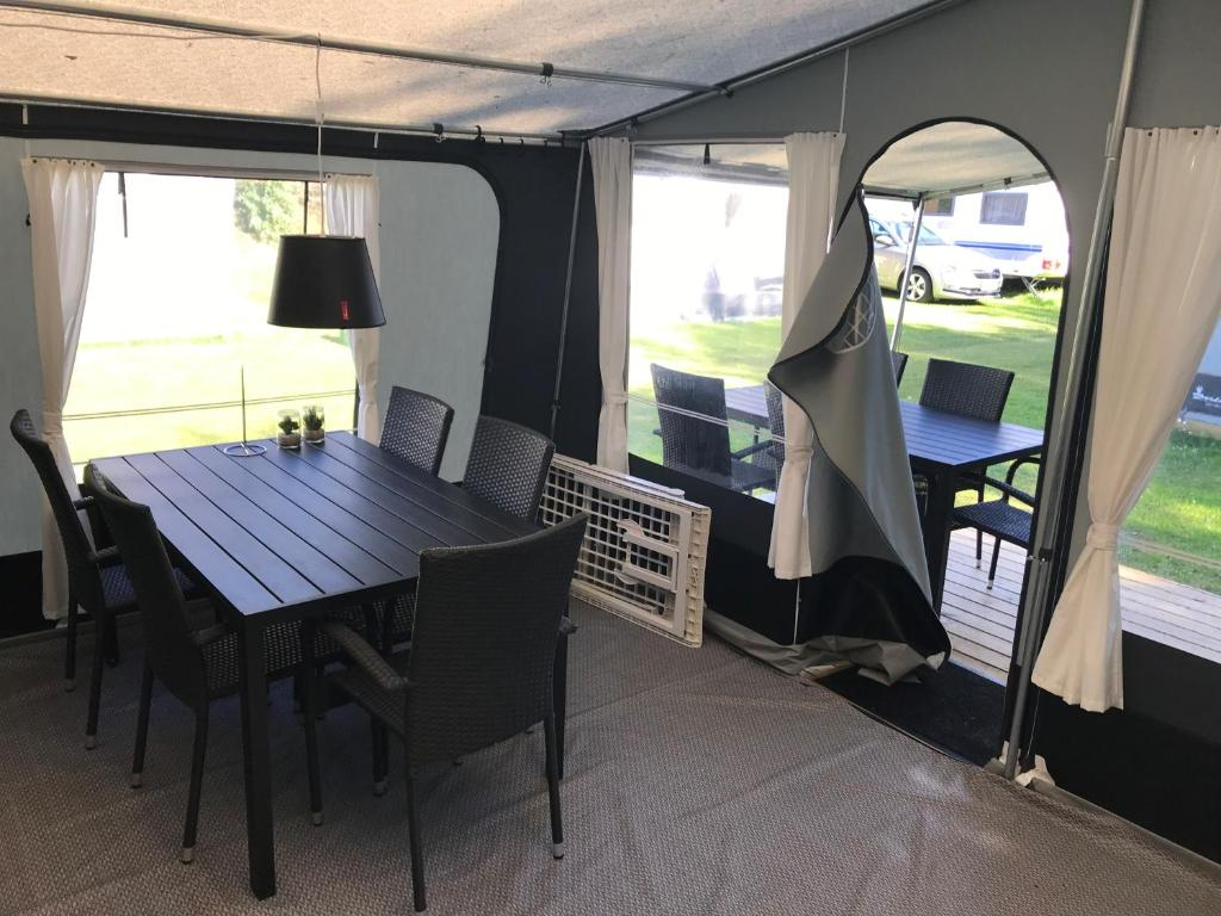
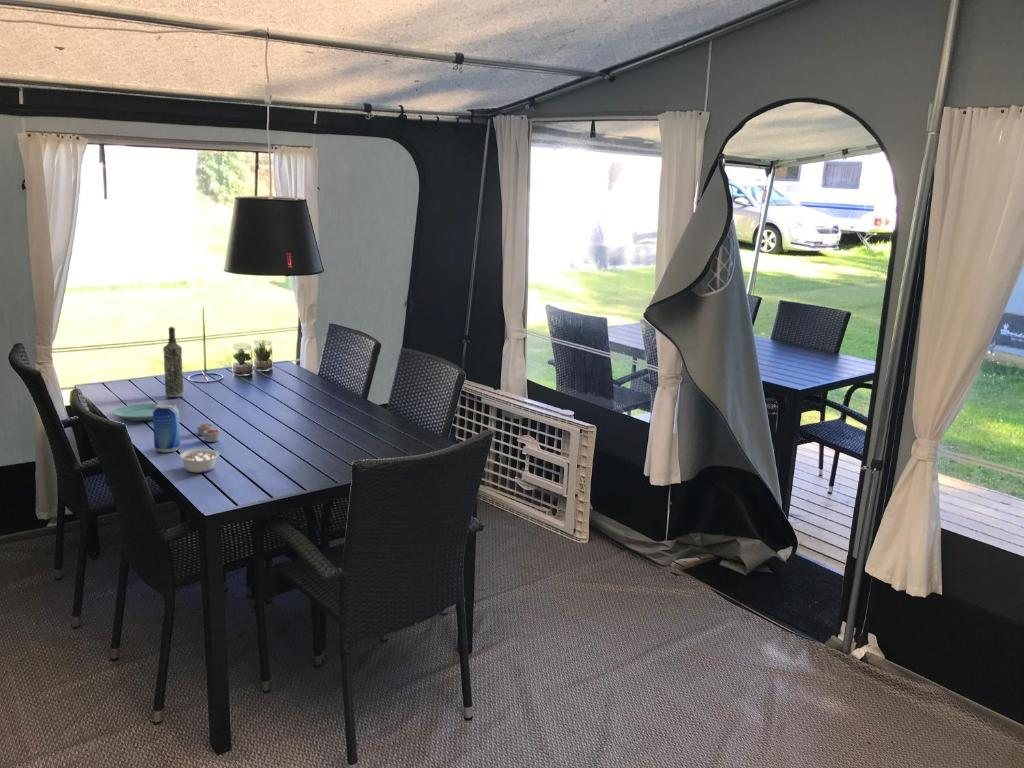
+ beer can (166, 427)
+ plate (143, 412)
+ bottle (173, 361)
+ candle (208, 432)
+ legume (200, 460)
